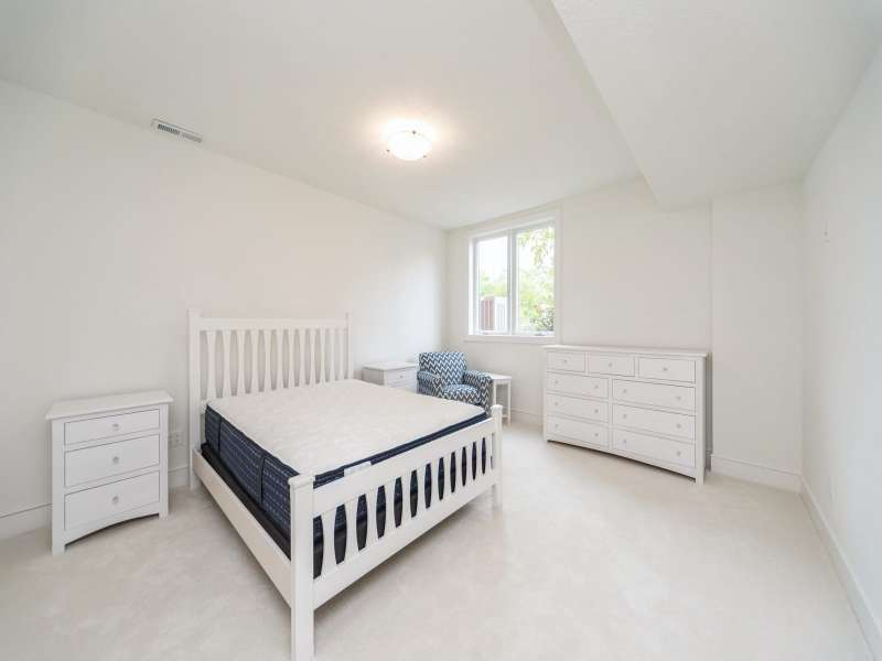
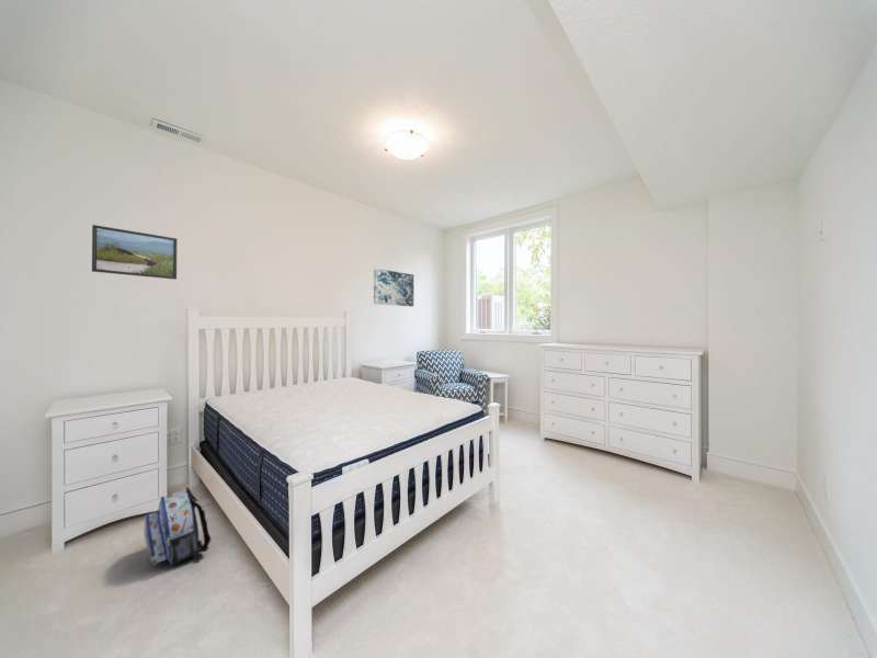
+ wall art (394, 288)
+ backpack (174, 523)
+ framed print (137, 253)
